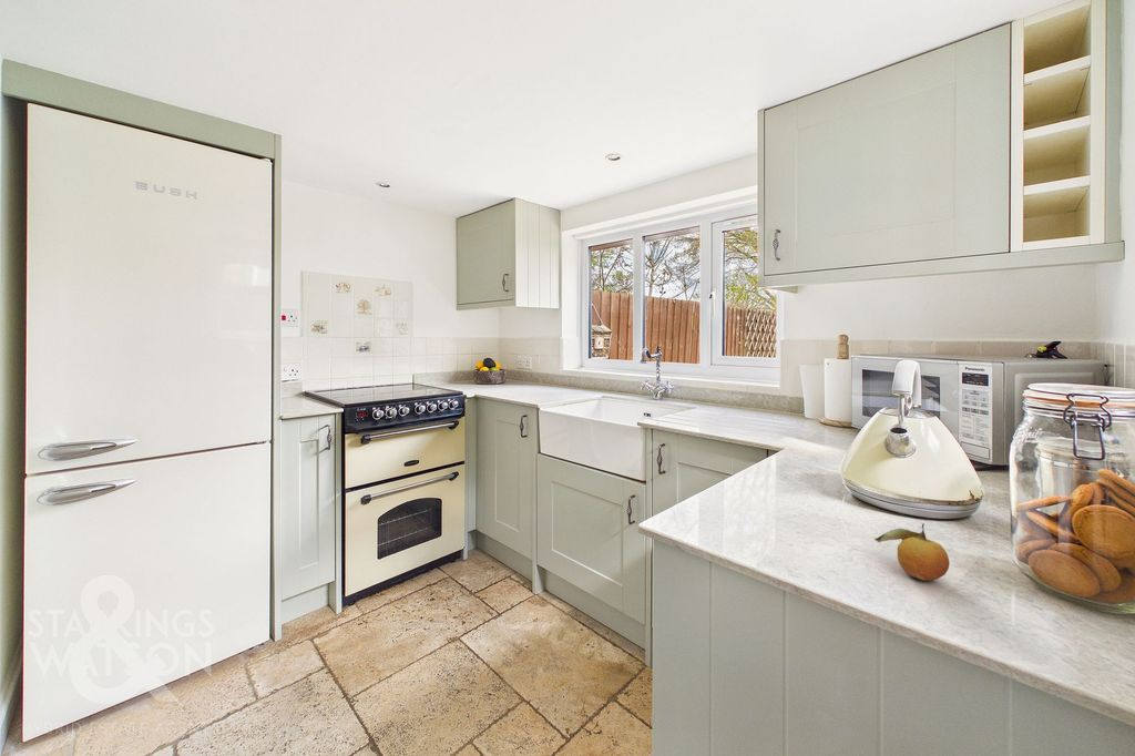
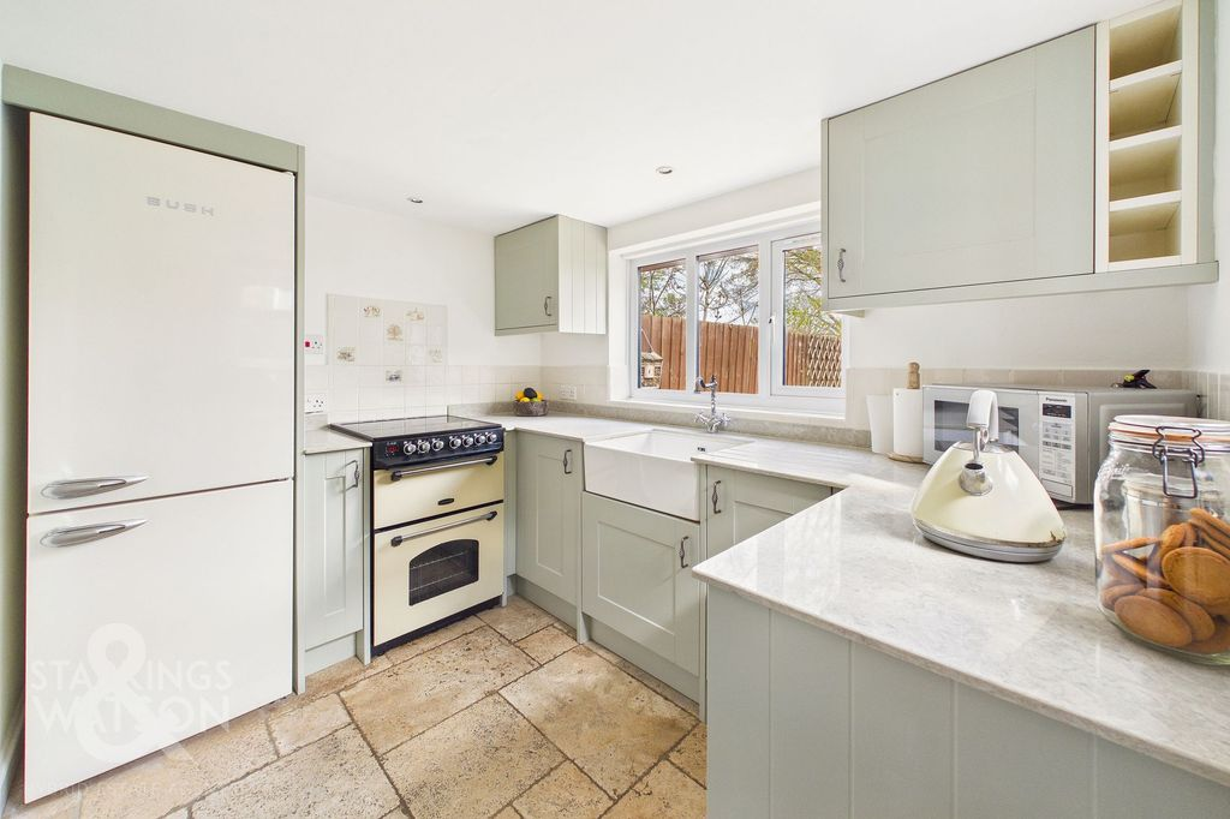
- fruit (908, 544)
